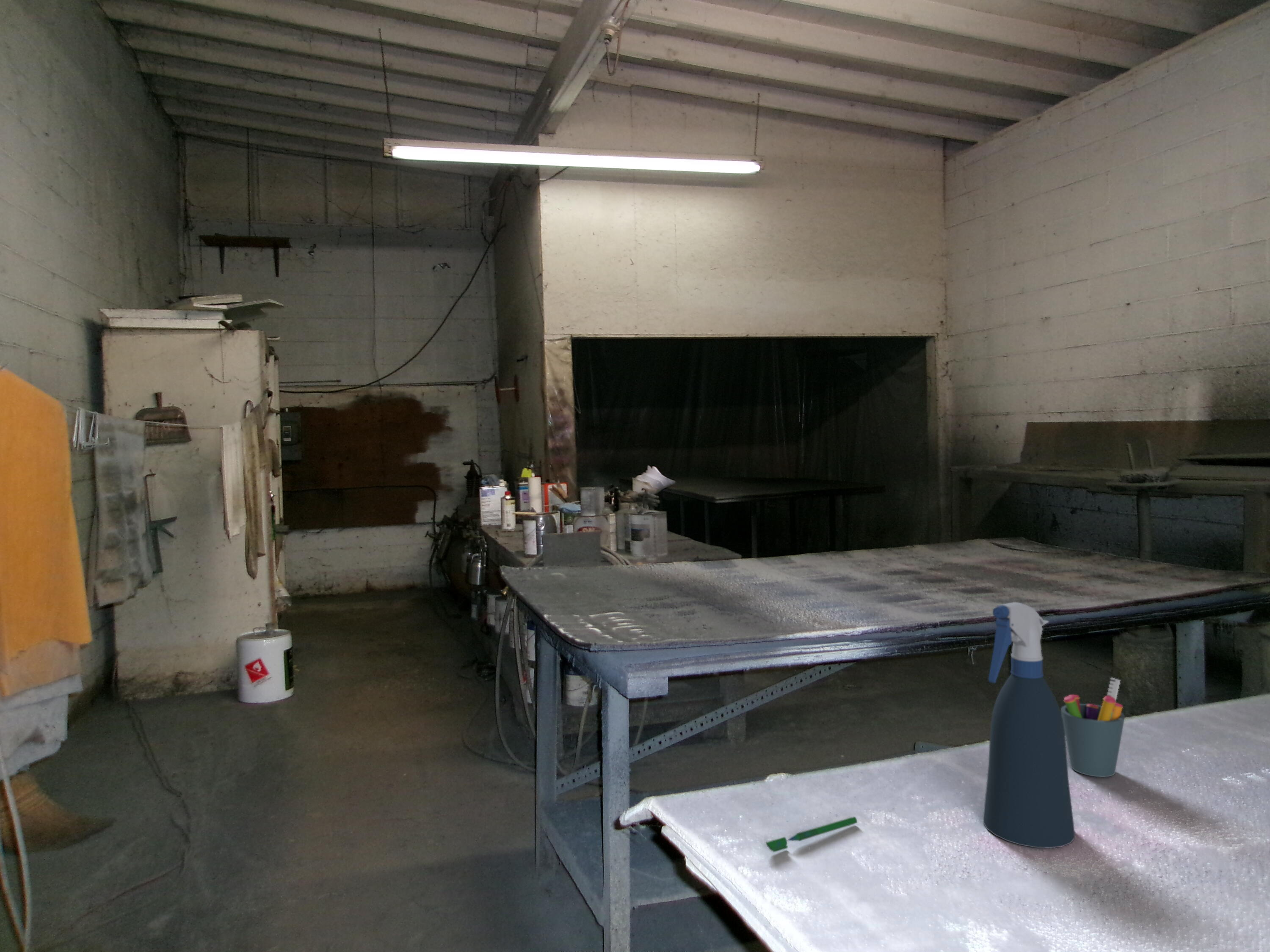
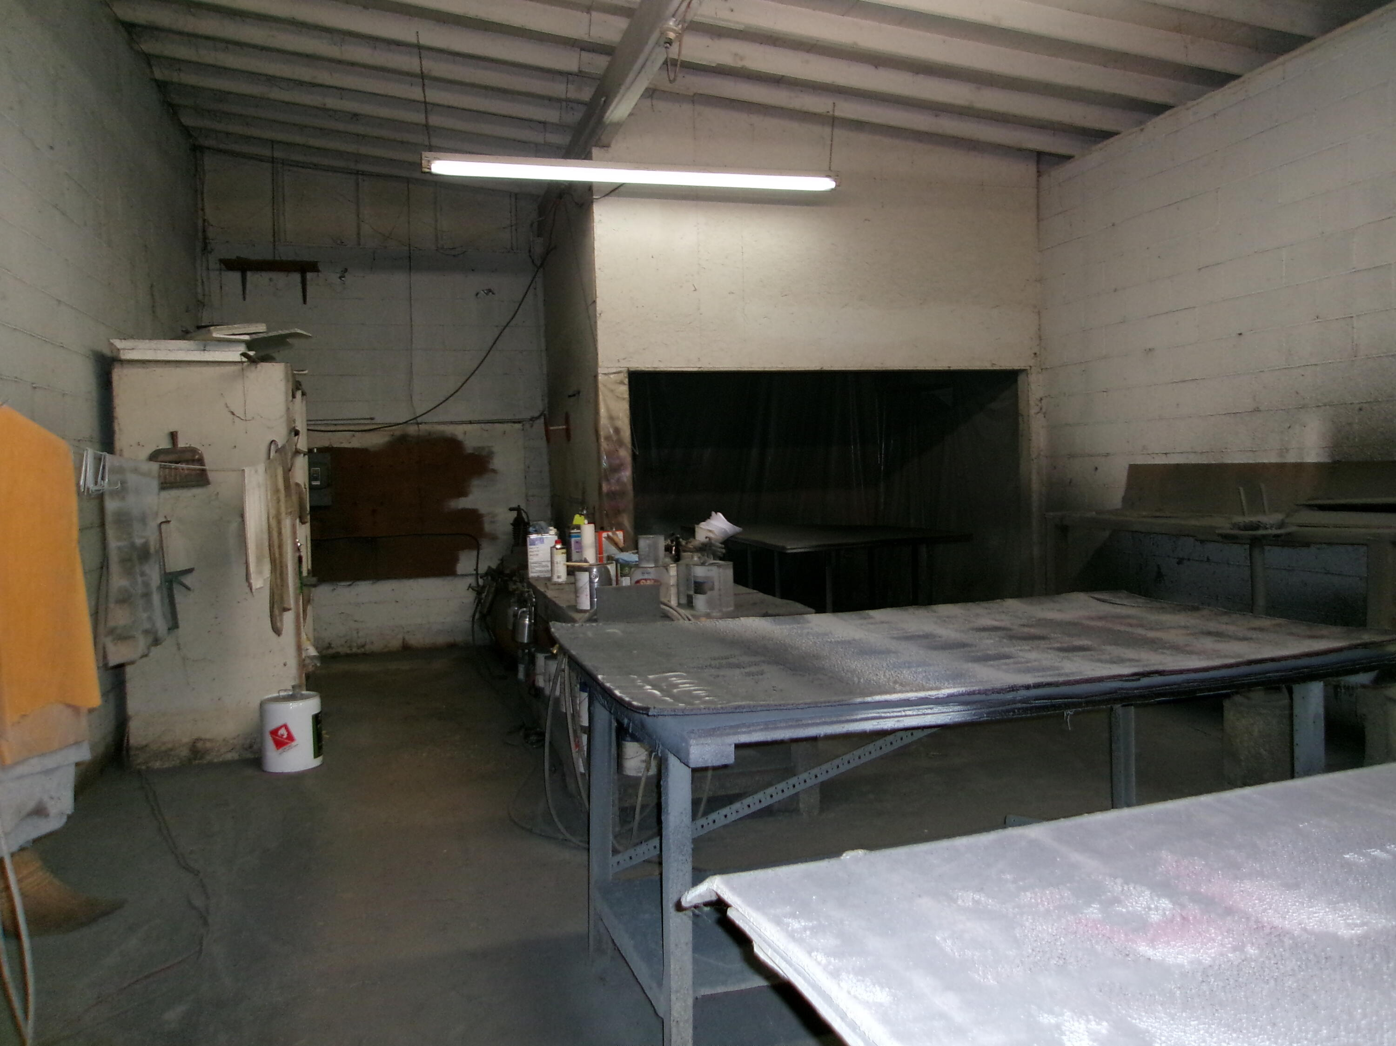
- pen holder (1093, 726)
- spray bottle (1028, 716)
- pen (812, 832)
